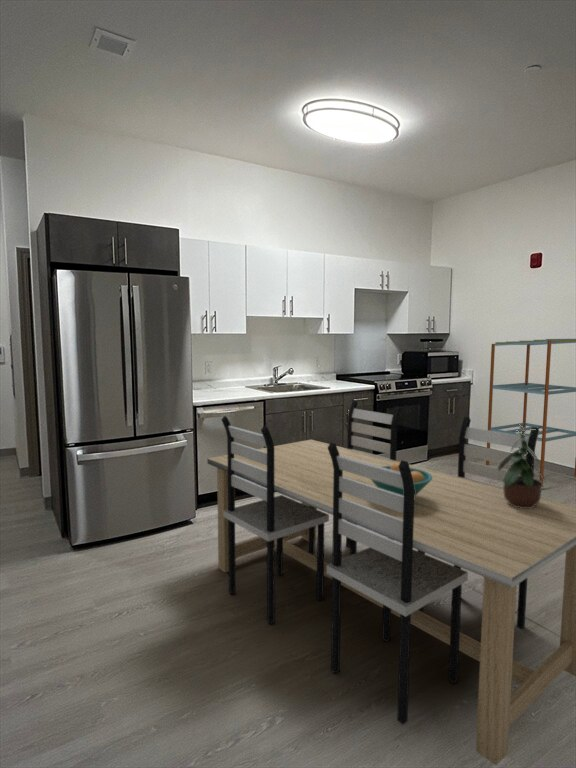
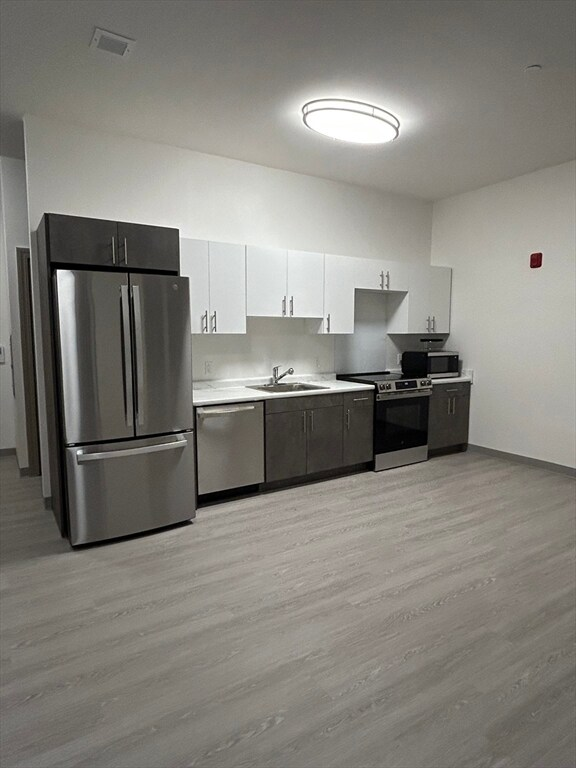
- dining set (371, 517)
- fruit bowl (399, 471)
- potted plant (521, 458)
- shelving unit (526, 408)
